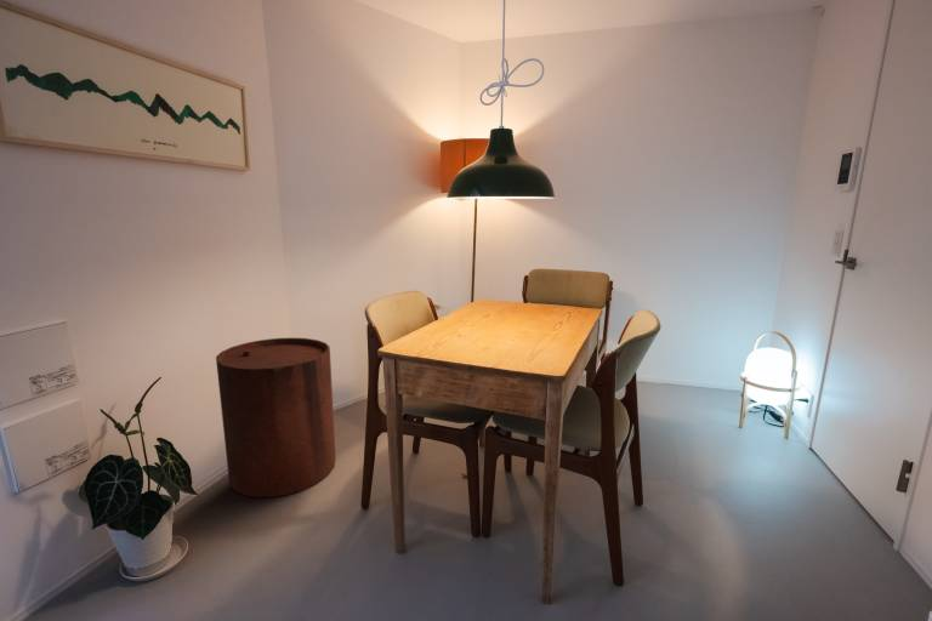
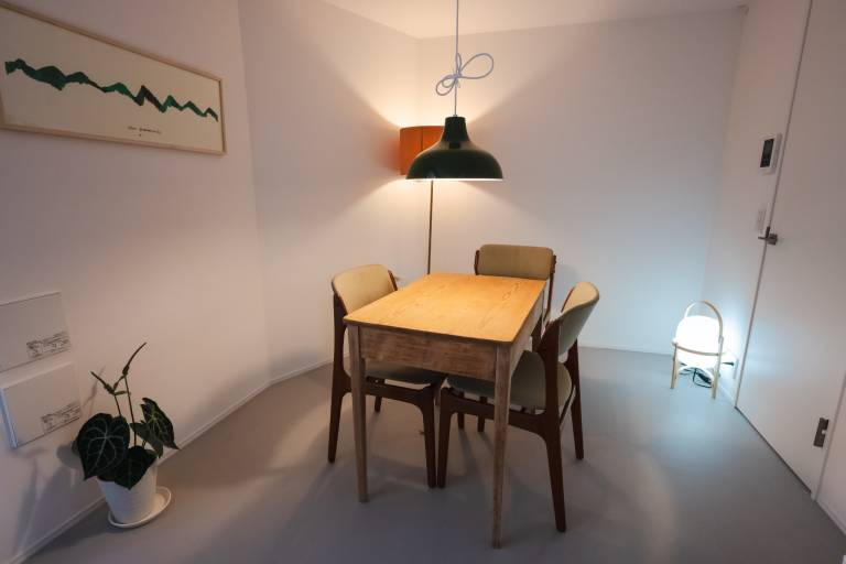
- trash can (279, 410)
